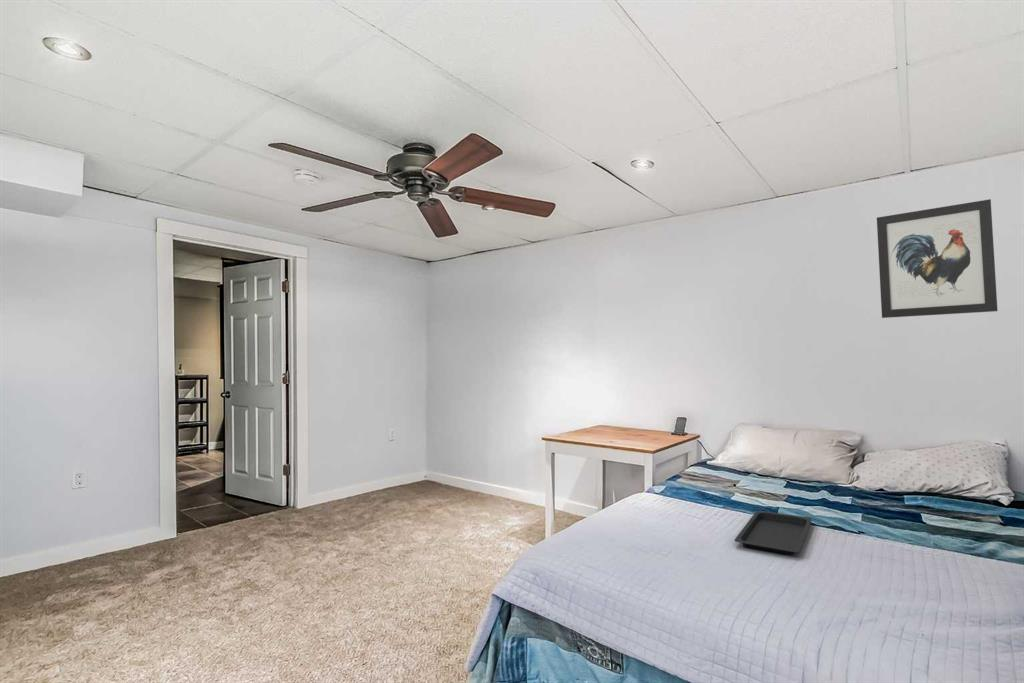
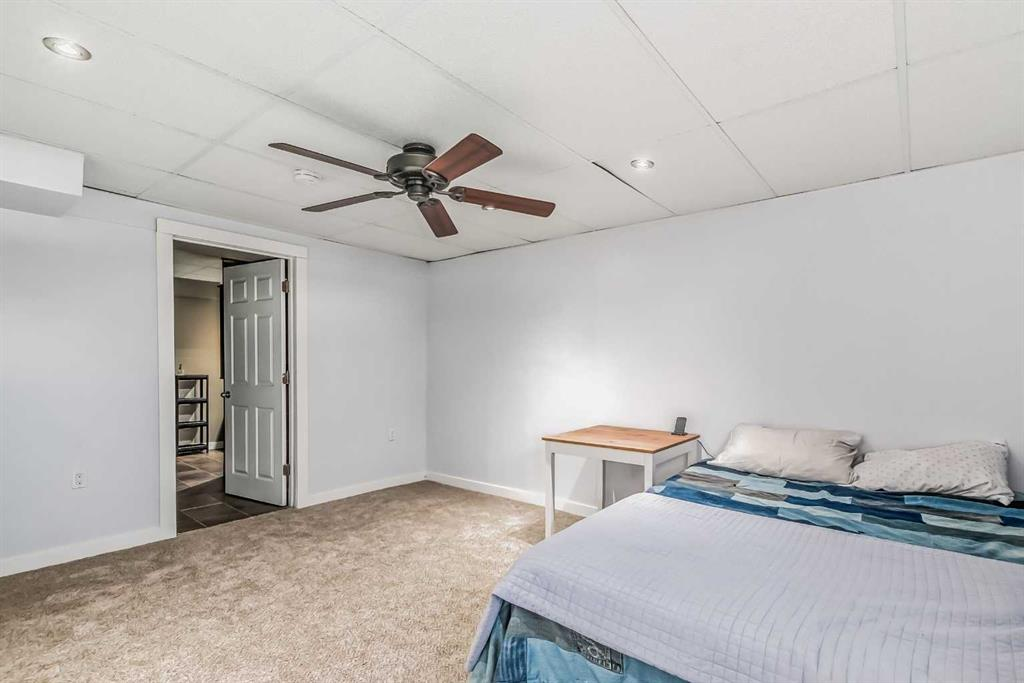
- wall art (933, 261)
- serving tray (775, 531)
